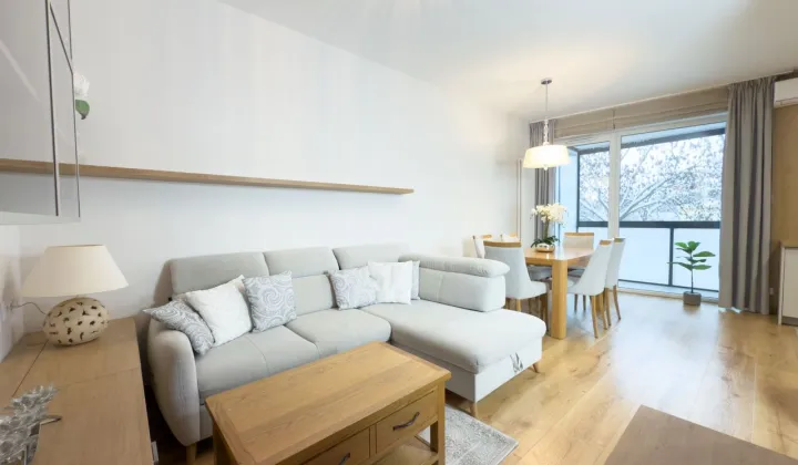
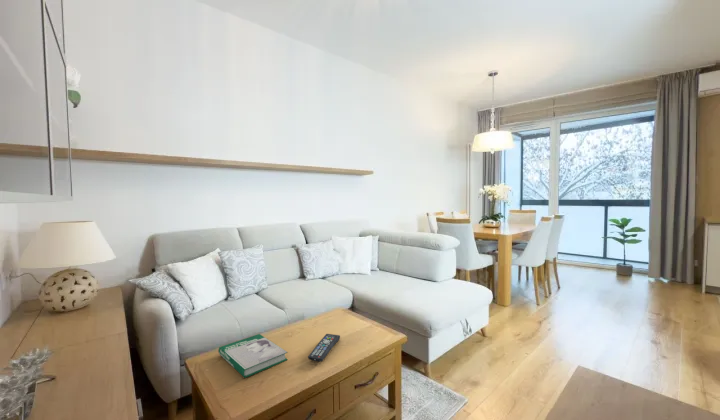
+ book (252, 353)
+ remote control (325, 346)
